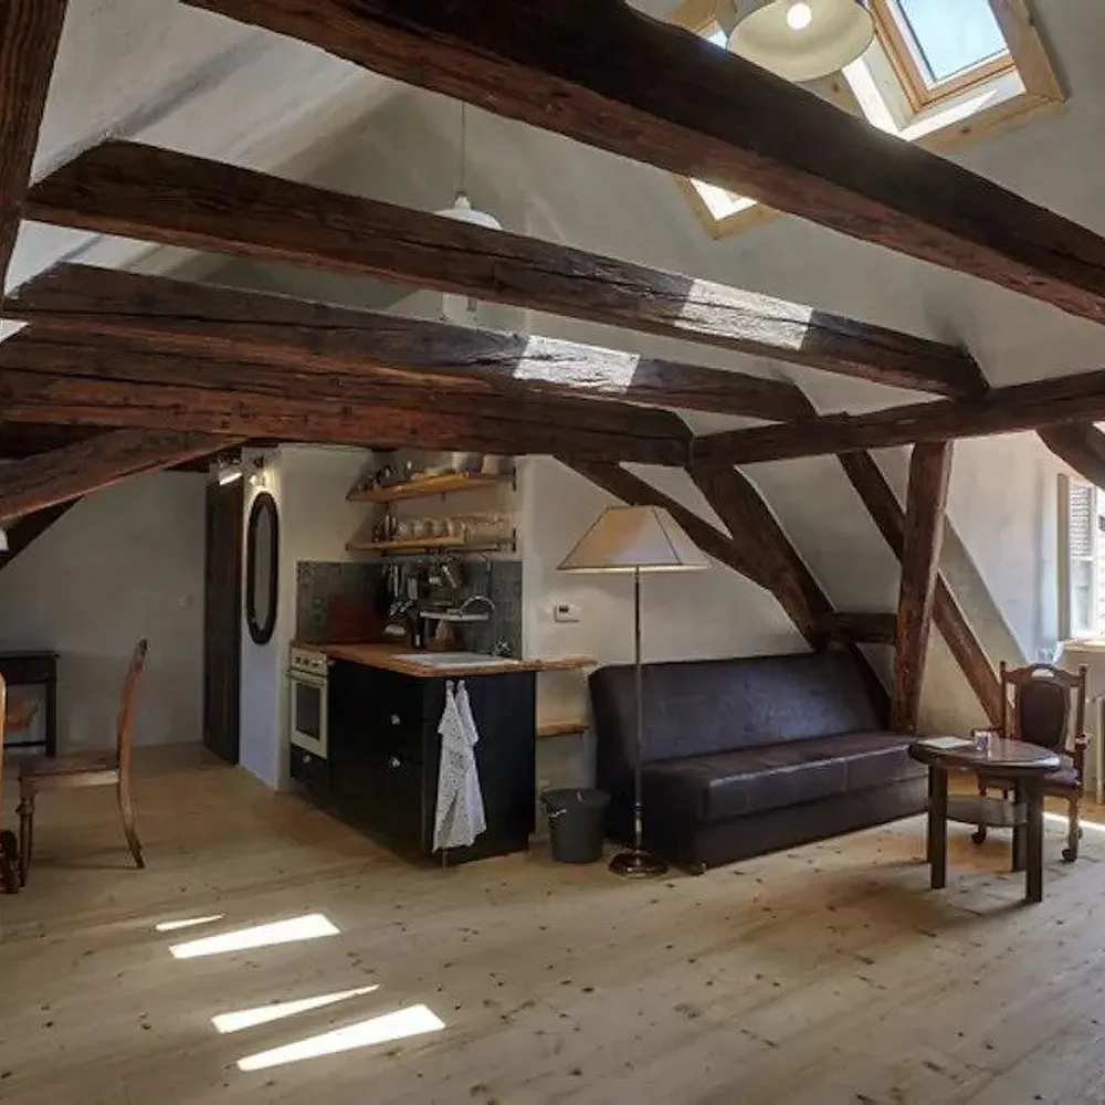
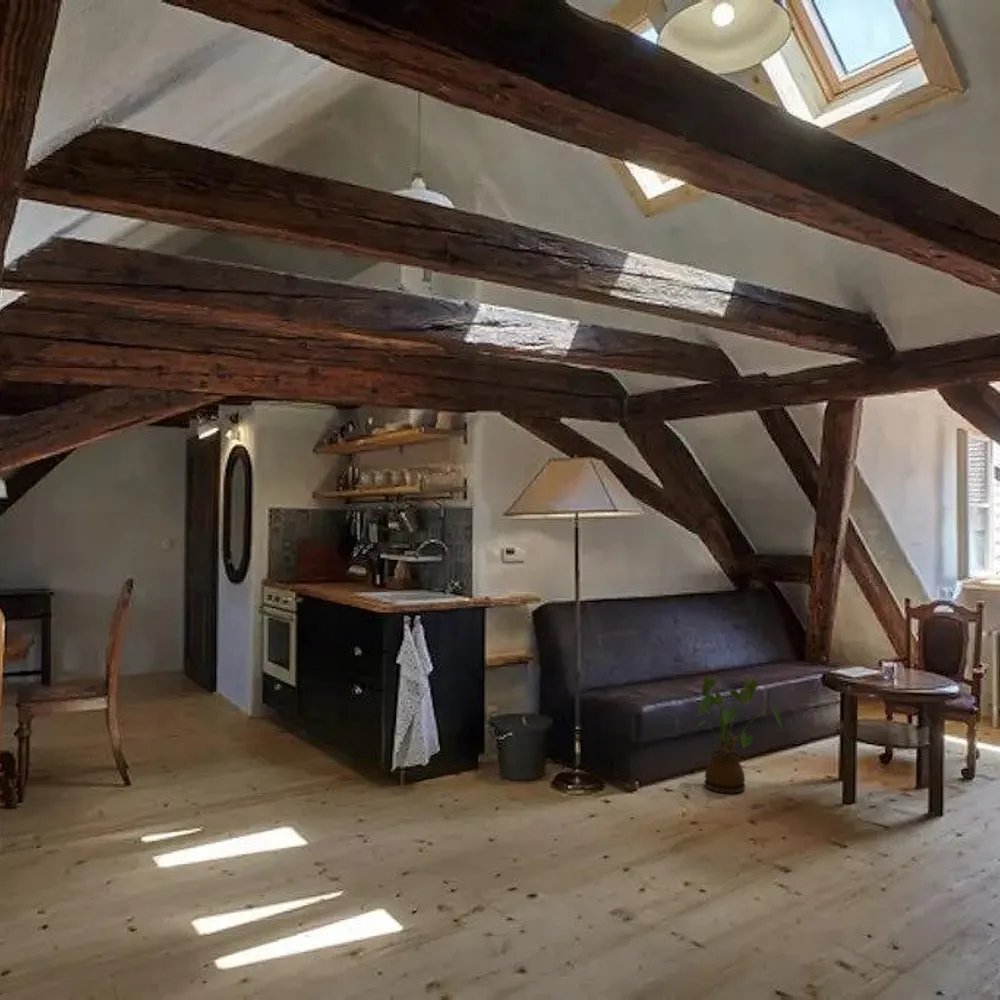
+ house plant (731, 734)
